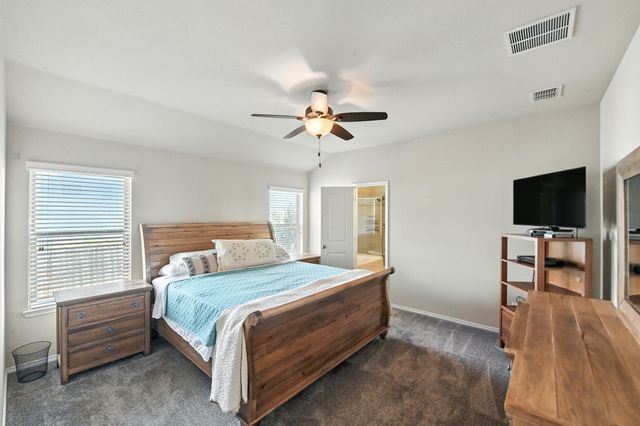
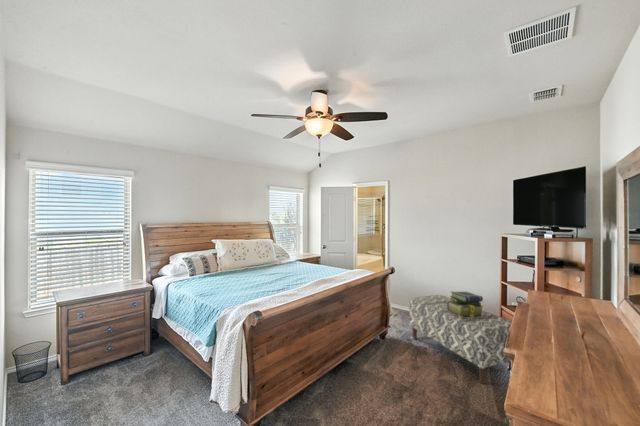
+ bench (457, 331)
+ stack of books (465, 302)
